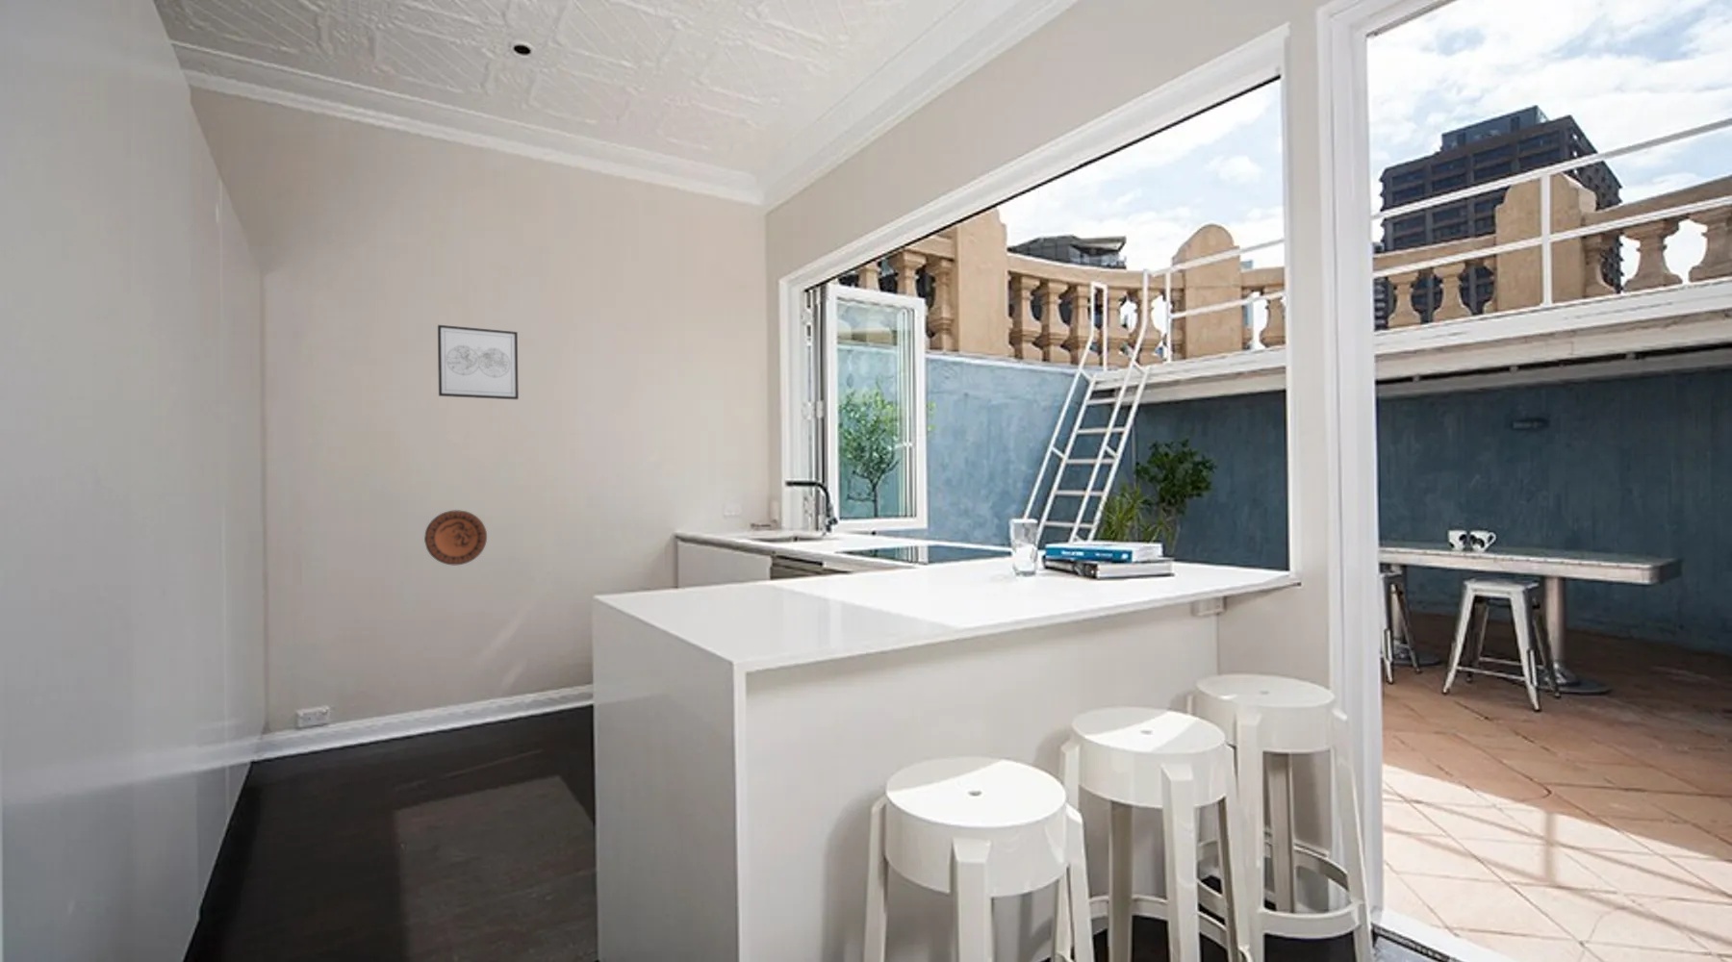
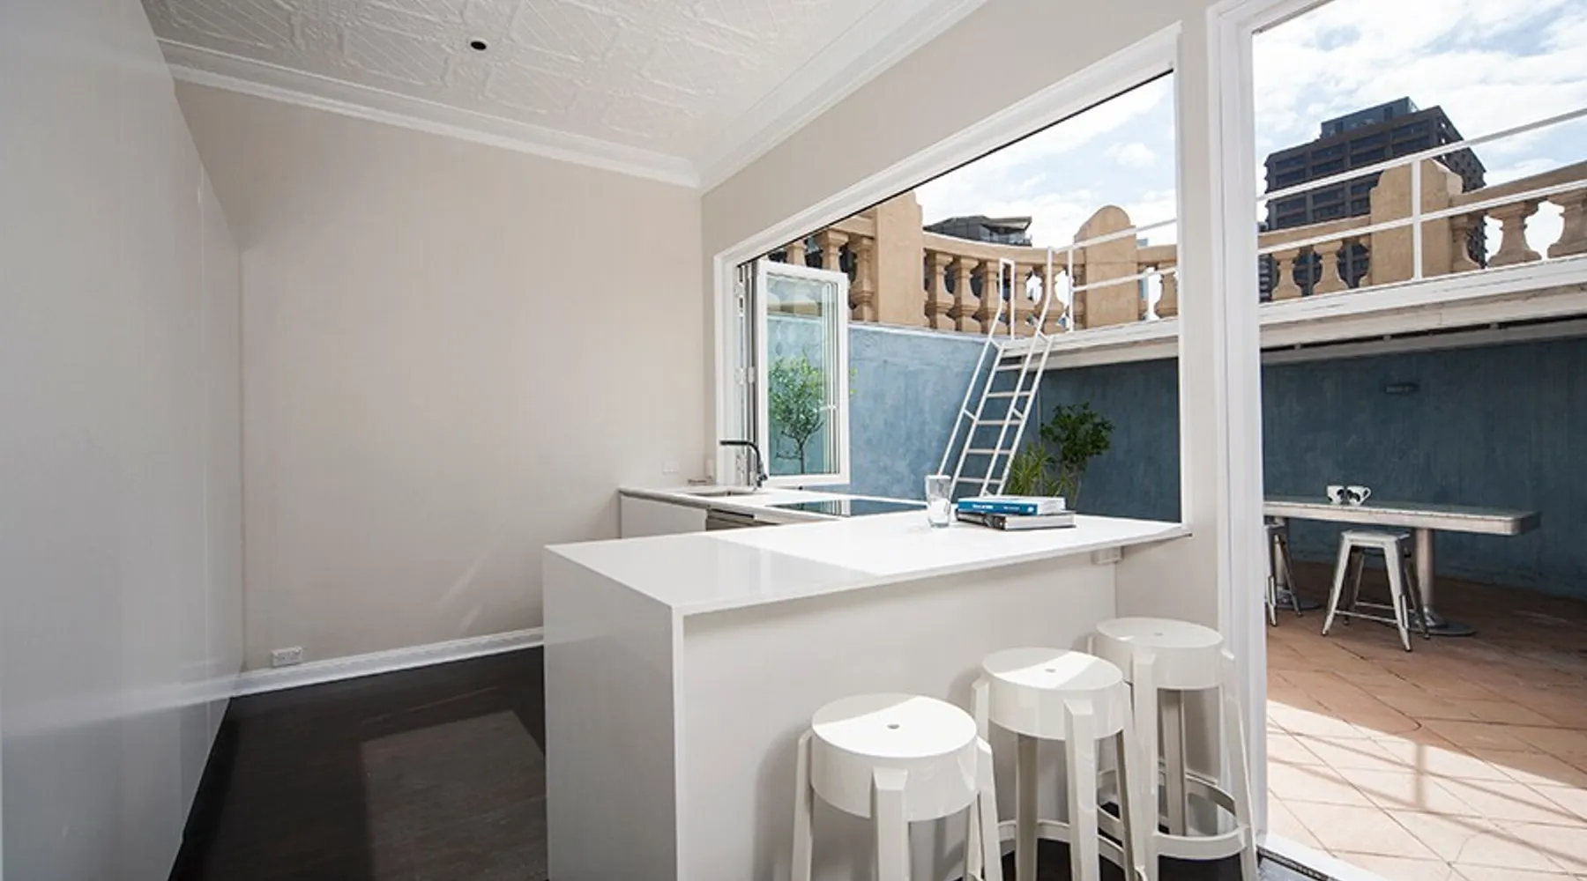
- wall art (479, 363)
- decorative plate (456, 537)
